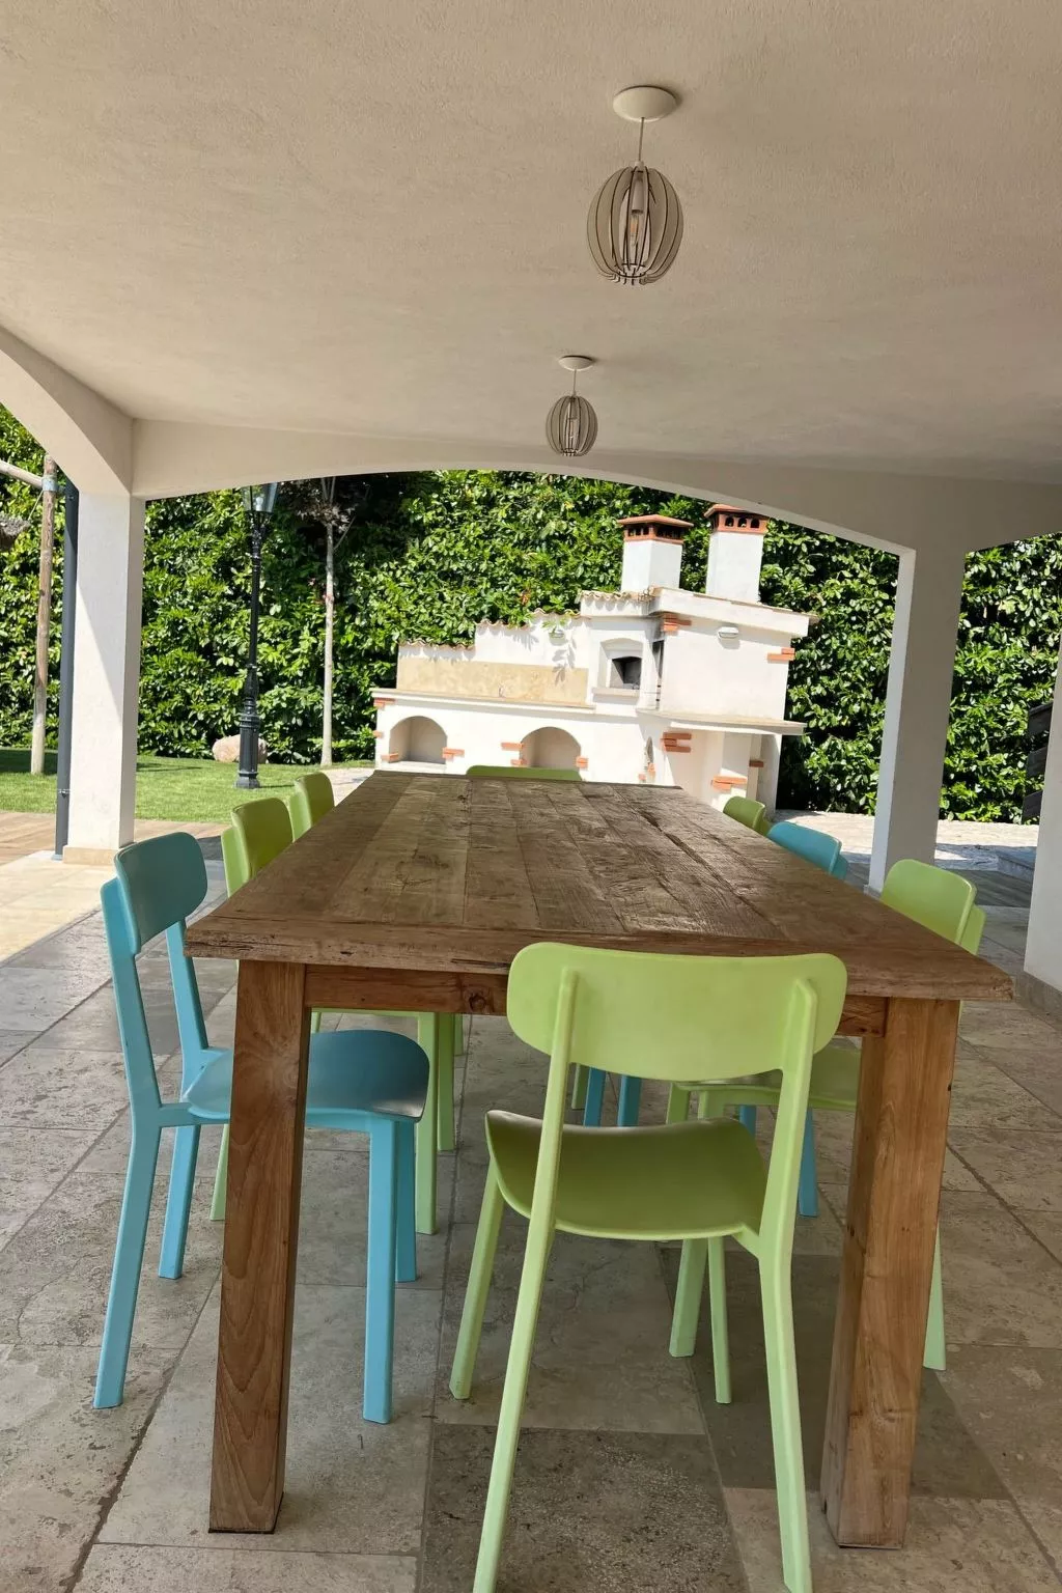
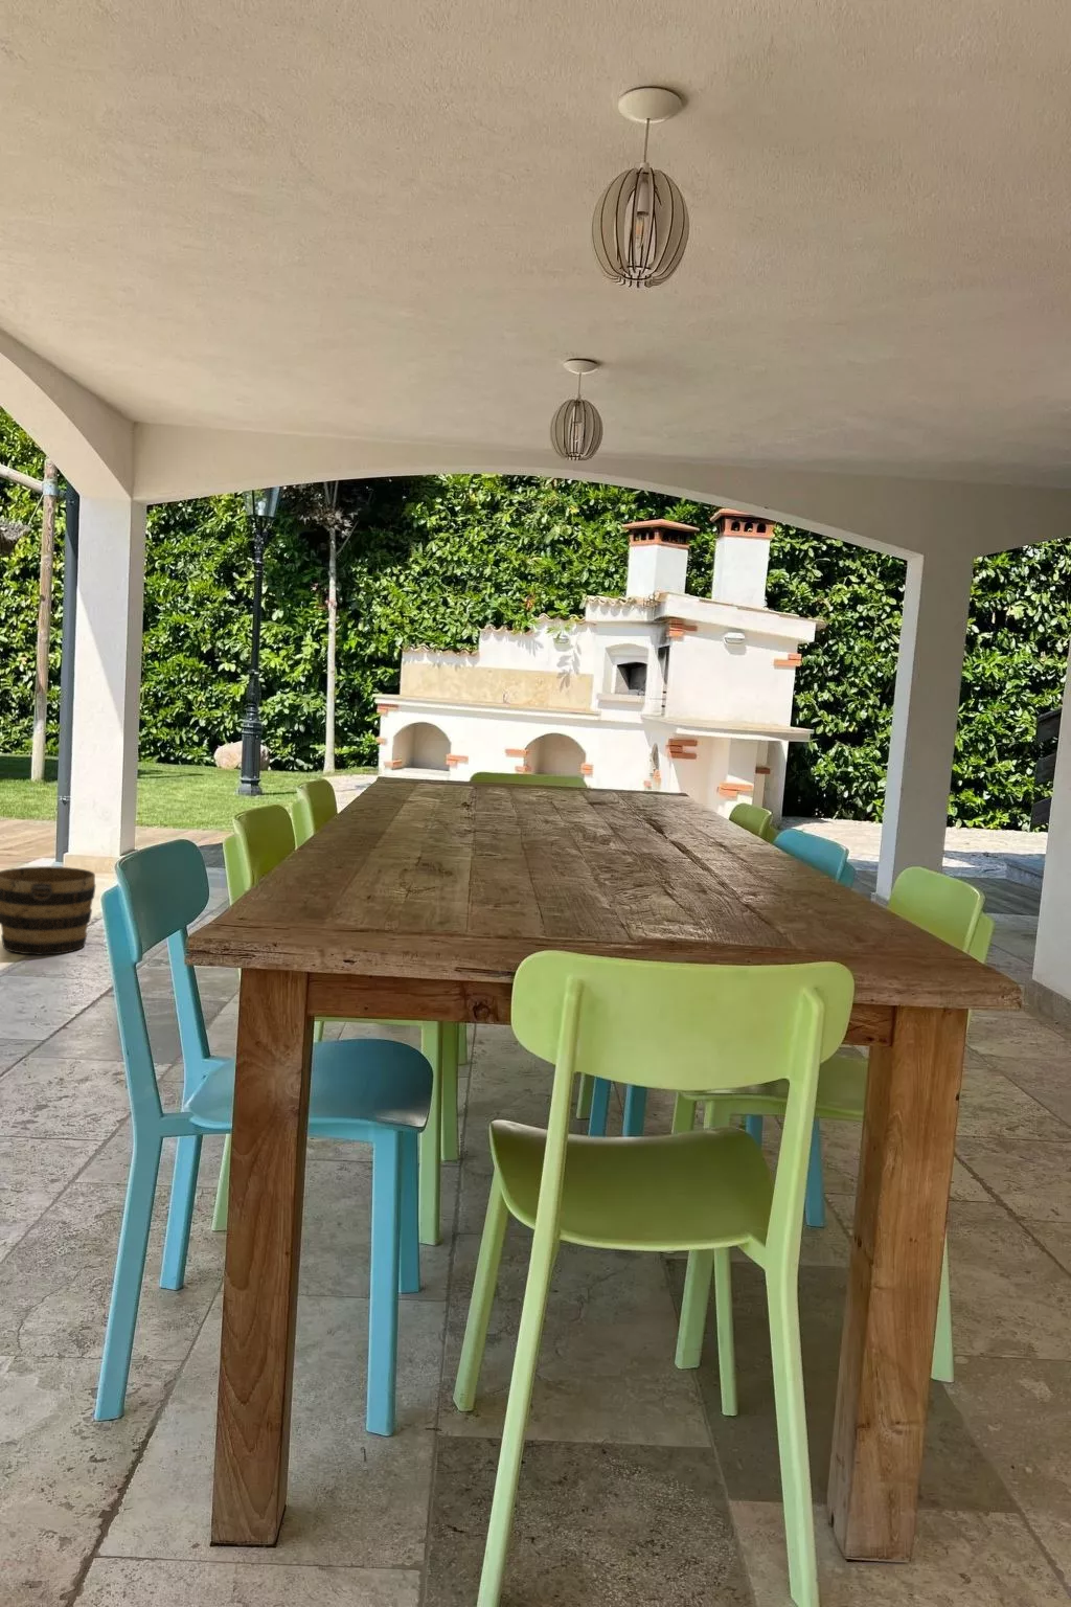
+ bucket (45, 910)
